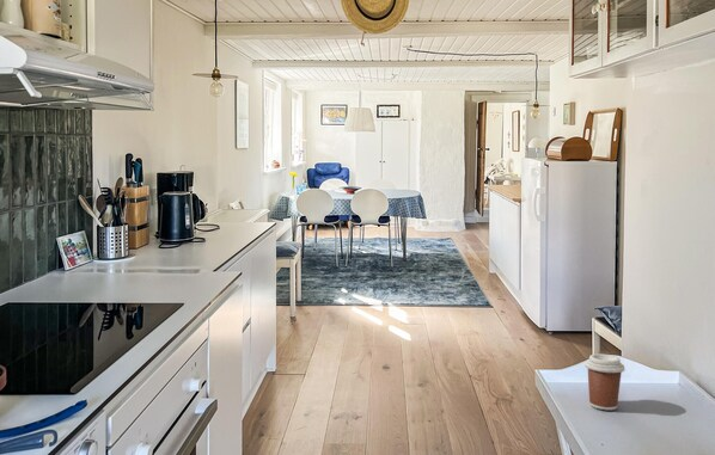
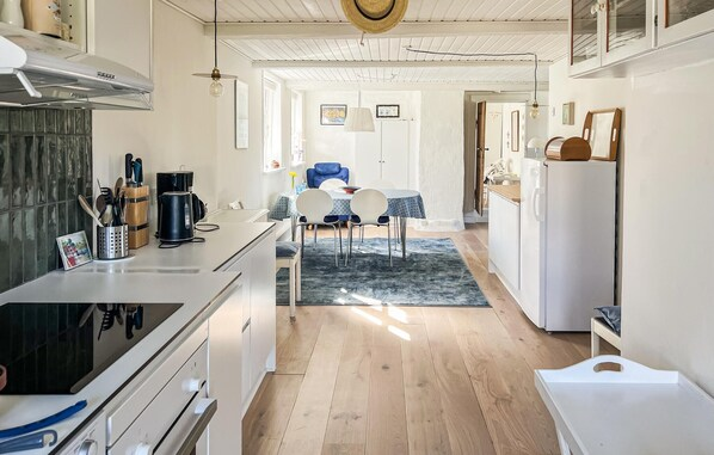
- coffee cup (604, 381)
